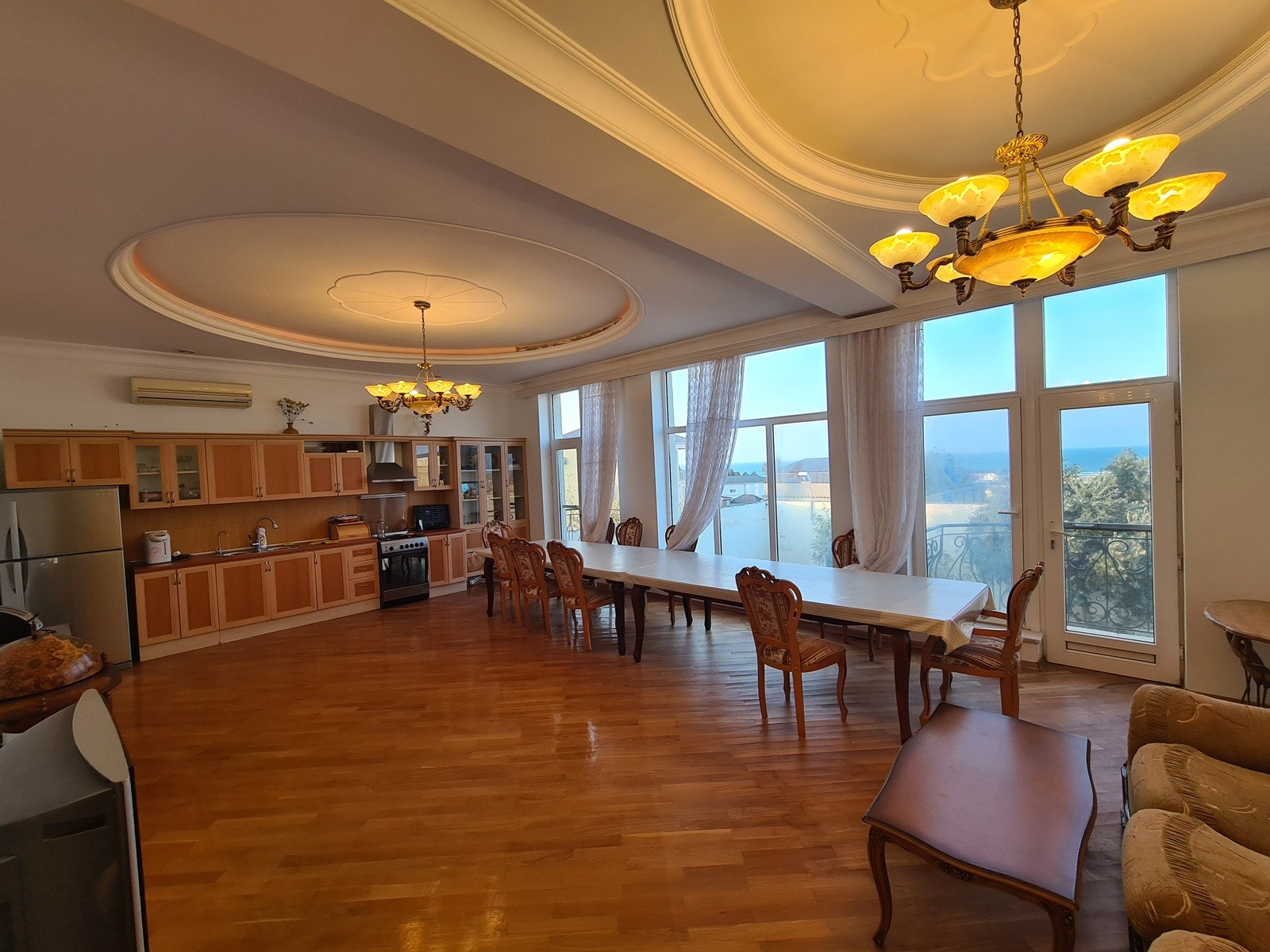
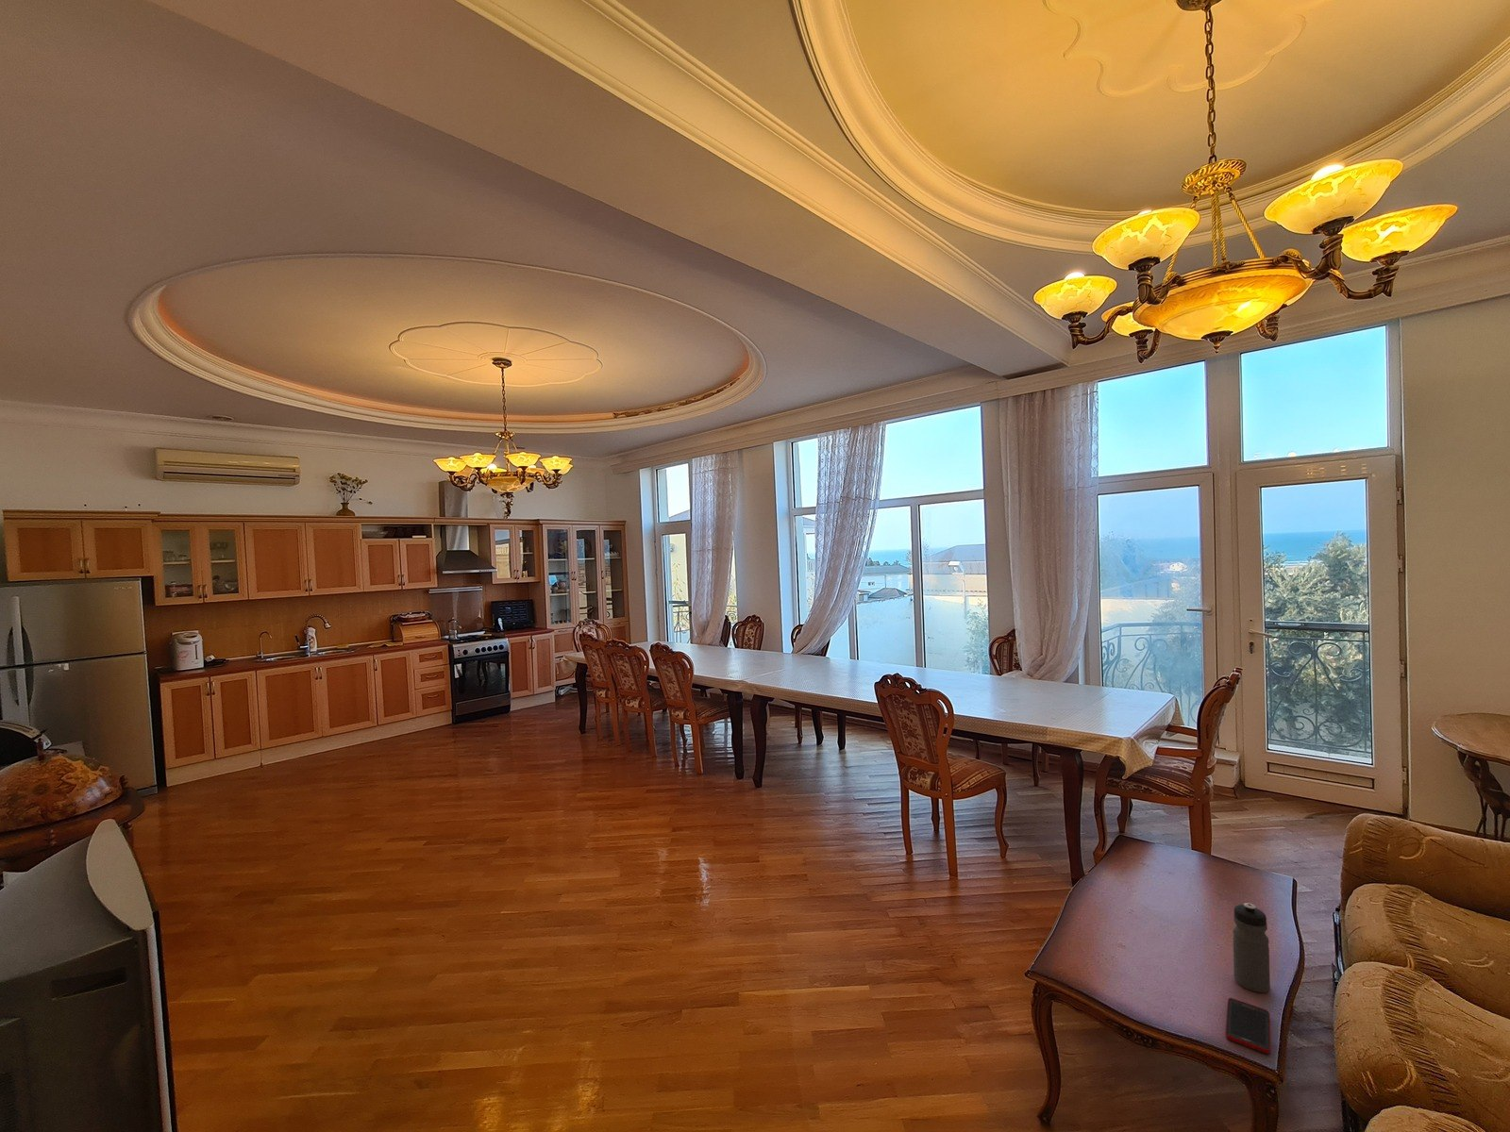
+ water bottle (1251, 943)
+ cell phone (1247, 1025)
